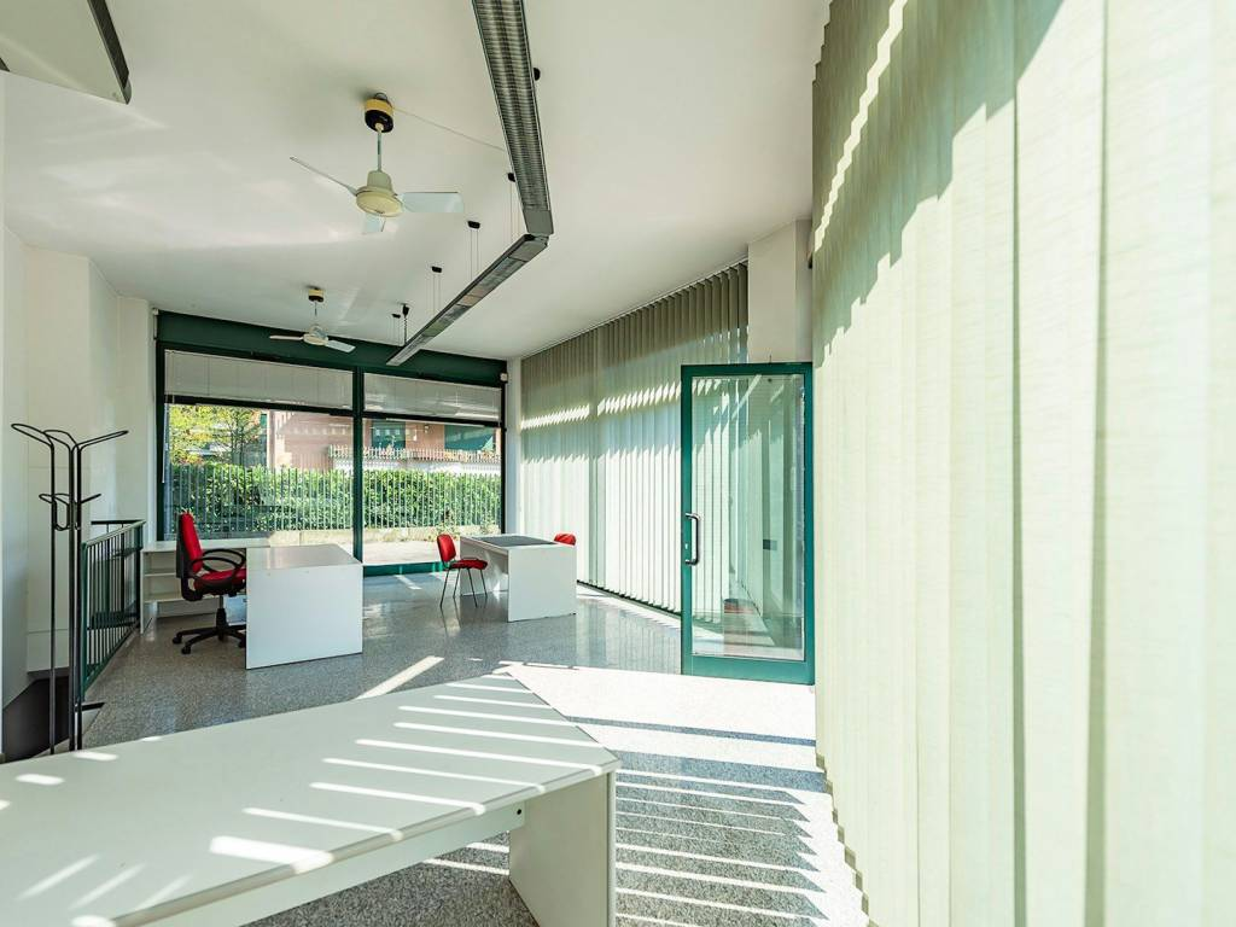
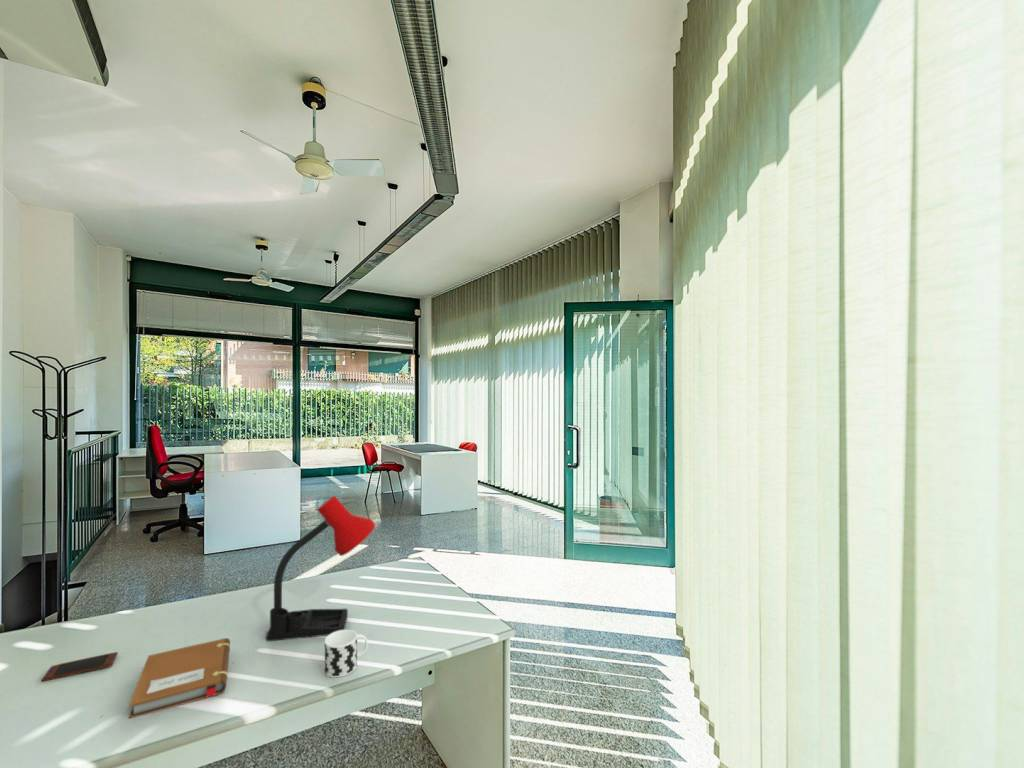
+ desk lamp (335, 550)
+ smartphone (81, 665)
+ cup (346, 651)
+ notebook (185, 674)
